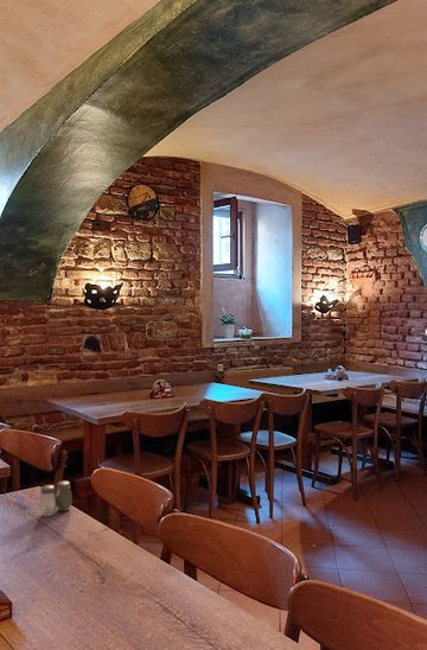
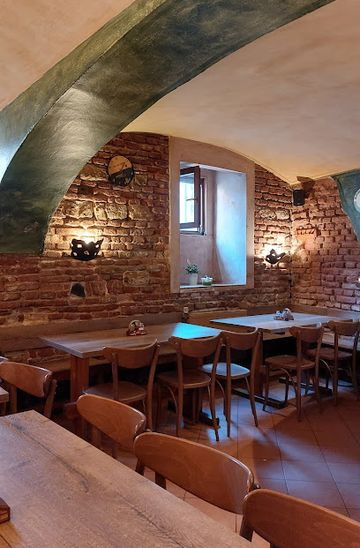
- salt and pepper shaker (56, 497)
